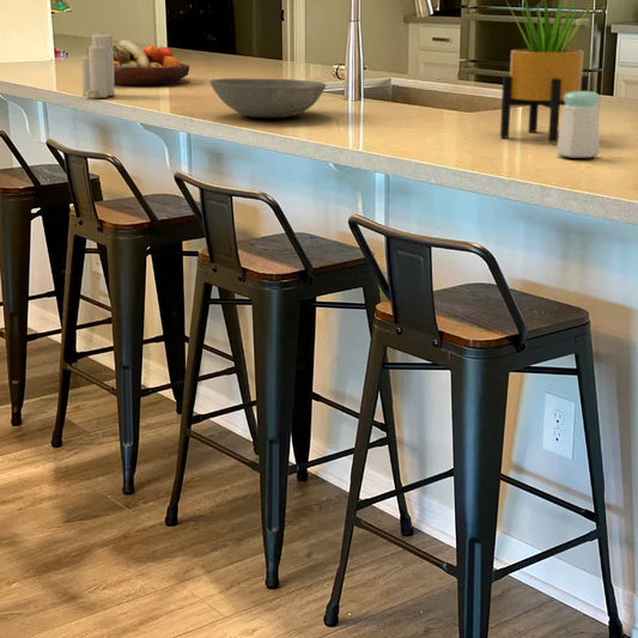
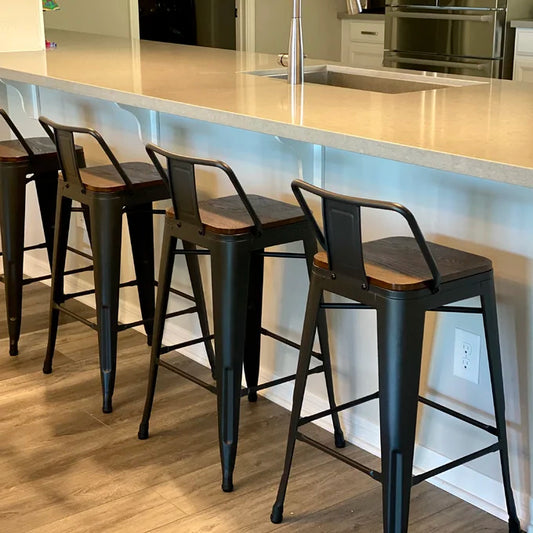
- potted plant (546, 63)
- bowl (268, 98)
- fruit bowl (141, 60)
- salt shaker (579, 123)
- candle (96, 61)
